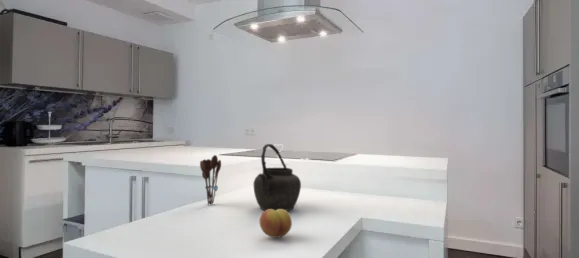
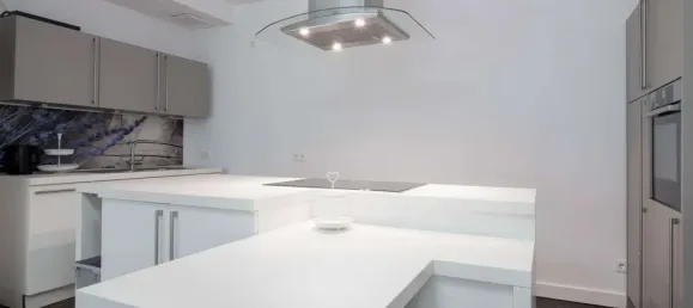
- utensil holder (209, 179)
- kettle (272, 176)
- fruit (275, 223)
